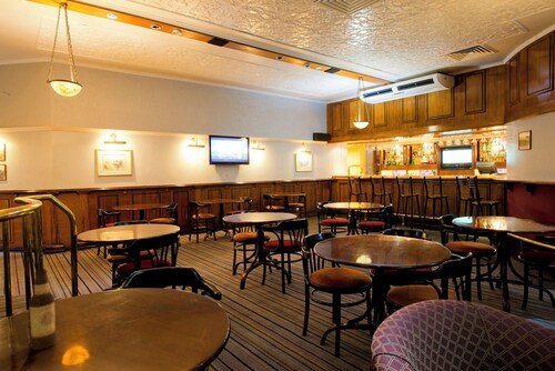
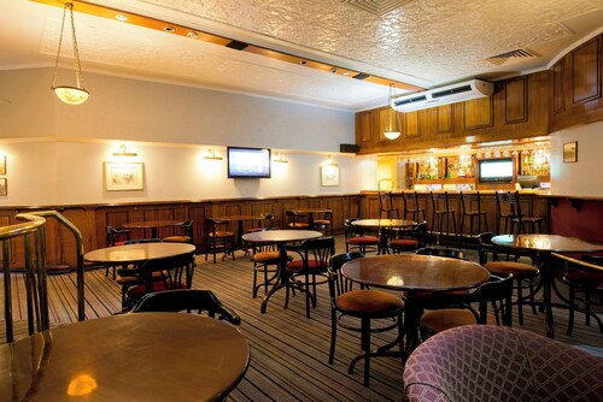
- bottle (42, 307)
